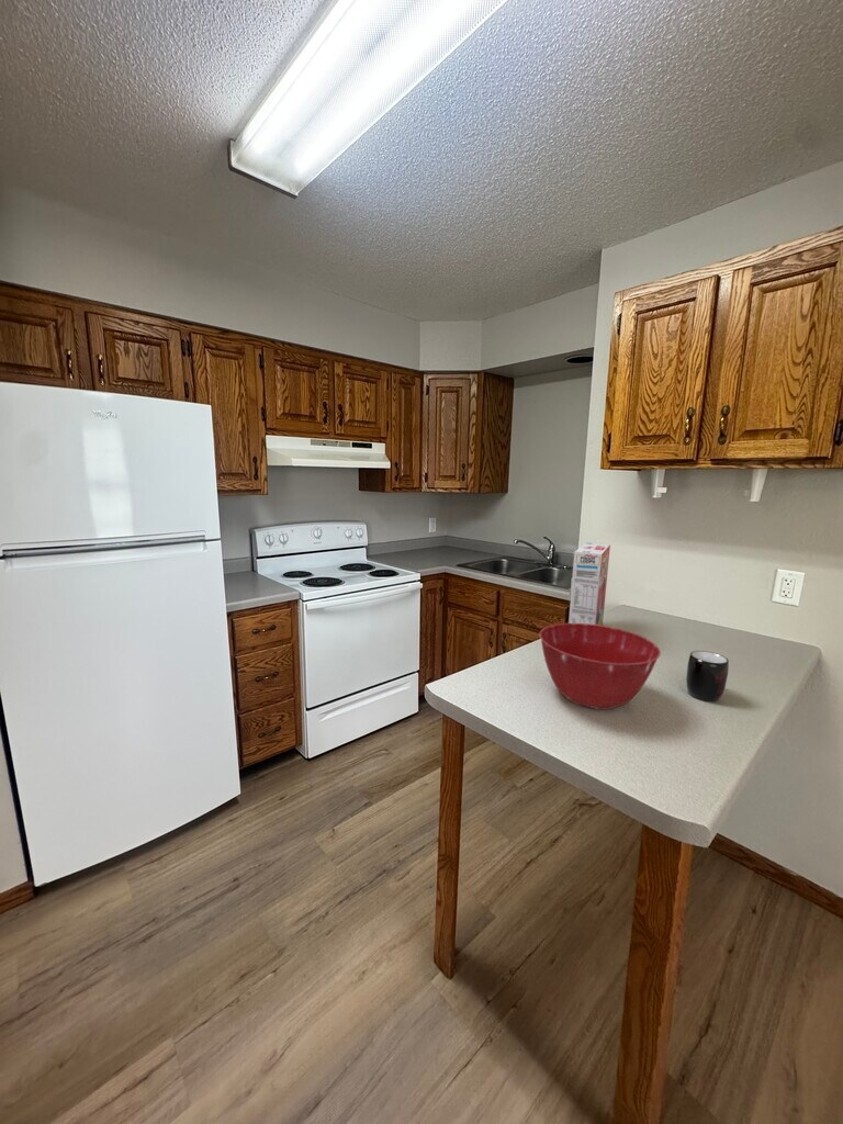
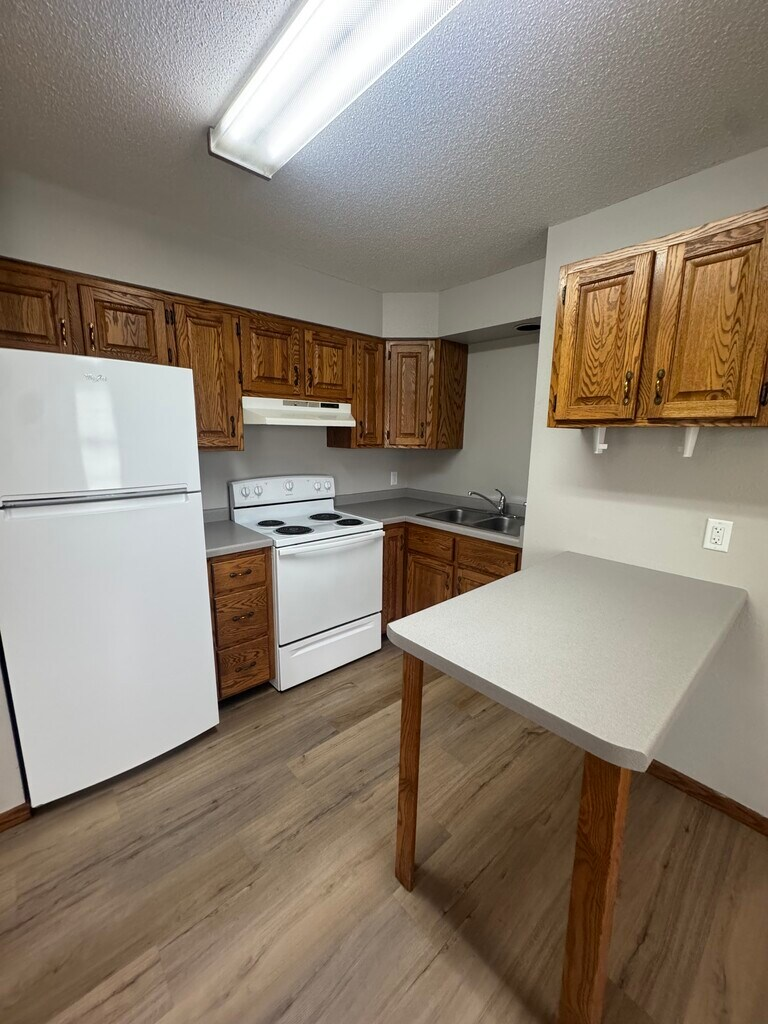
- mug (708, 674)
- mixing bowl (594, 668)
- cereal box (589, 593)
